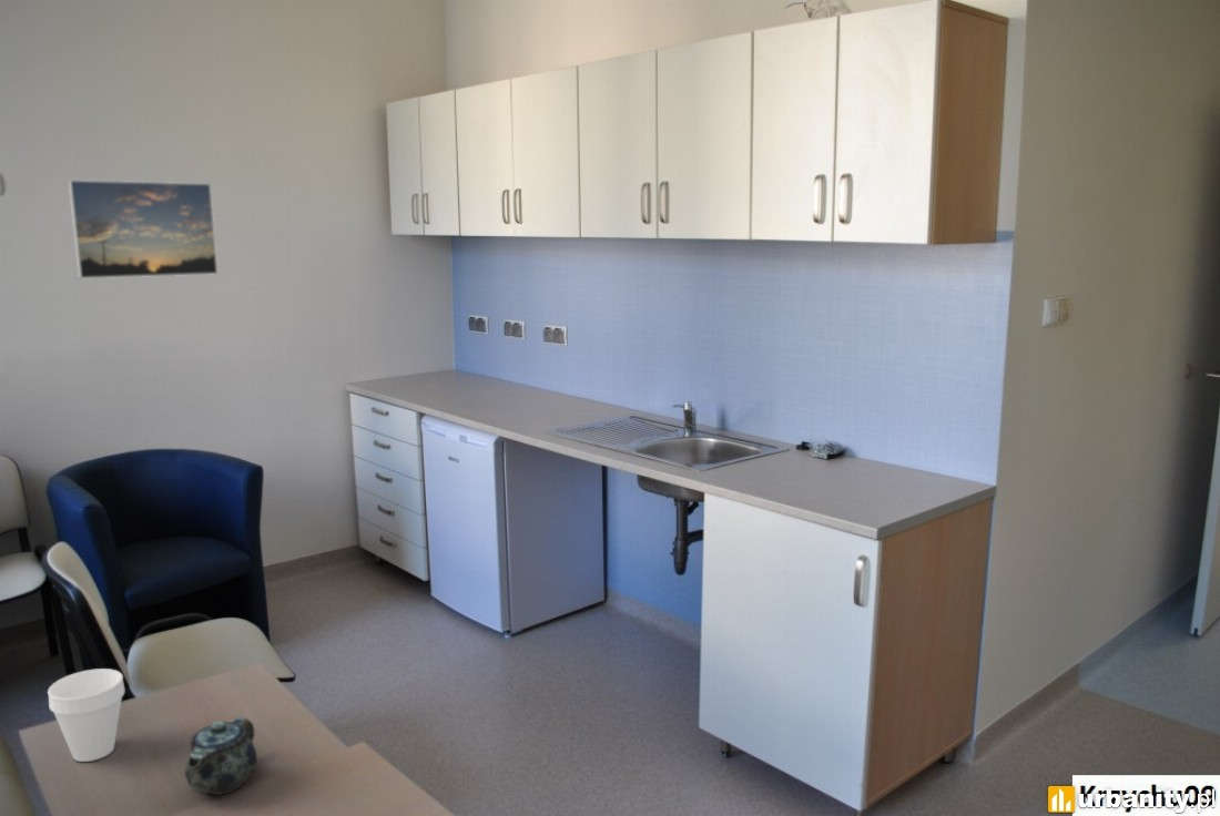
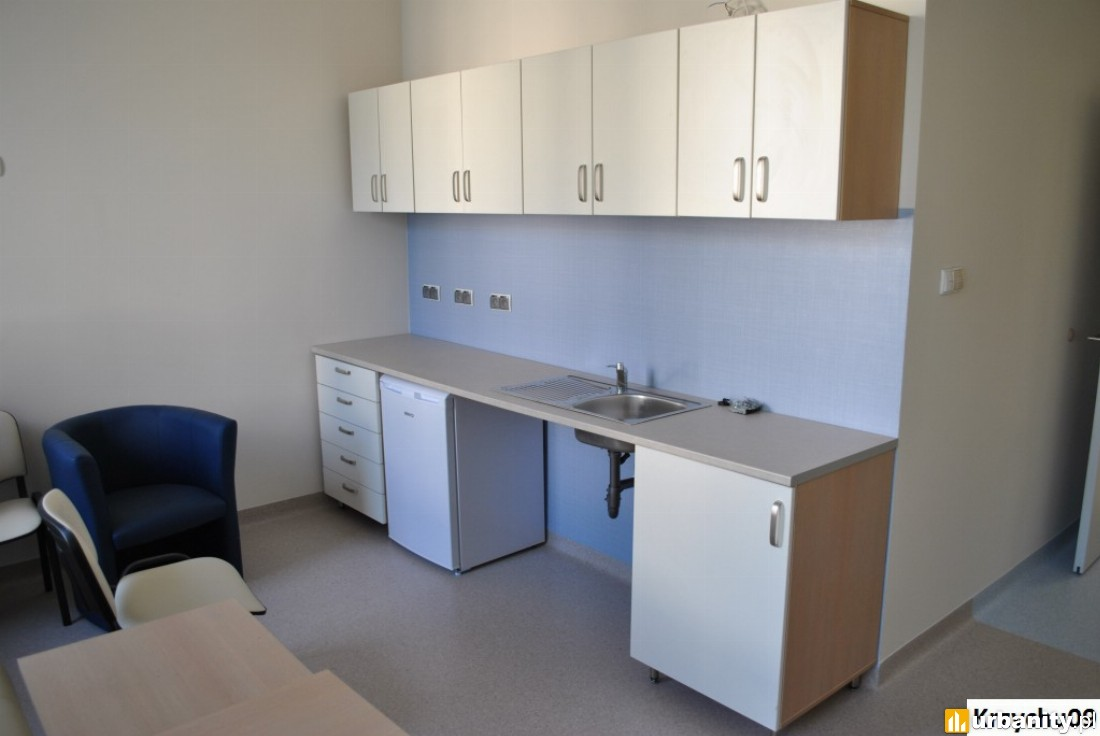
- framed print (146, 228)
- cup (90, 717)
- chinaware (222, 752)
